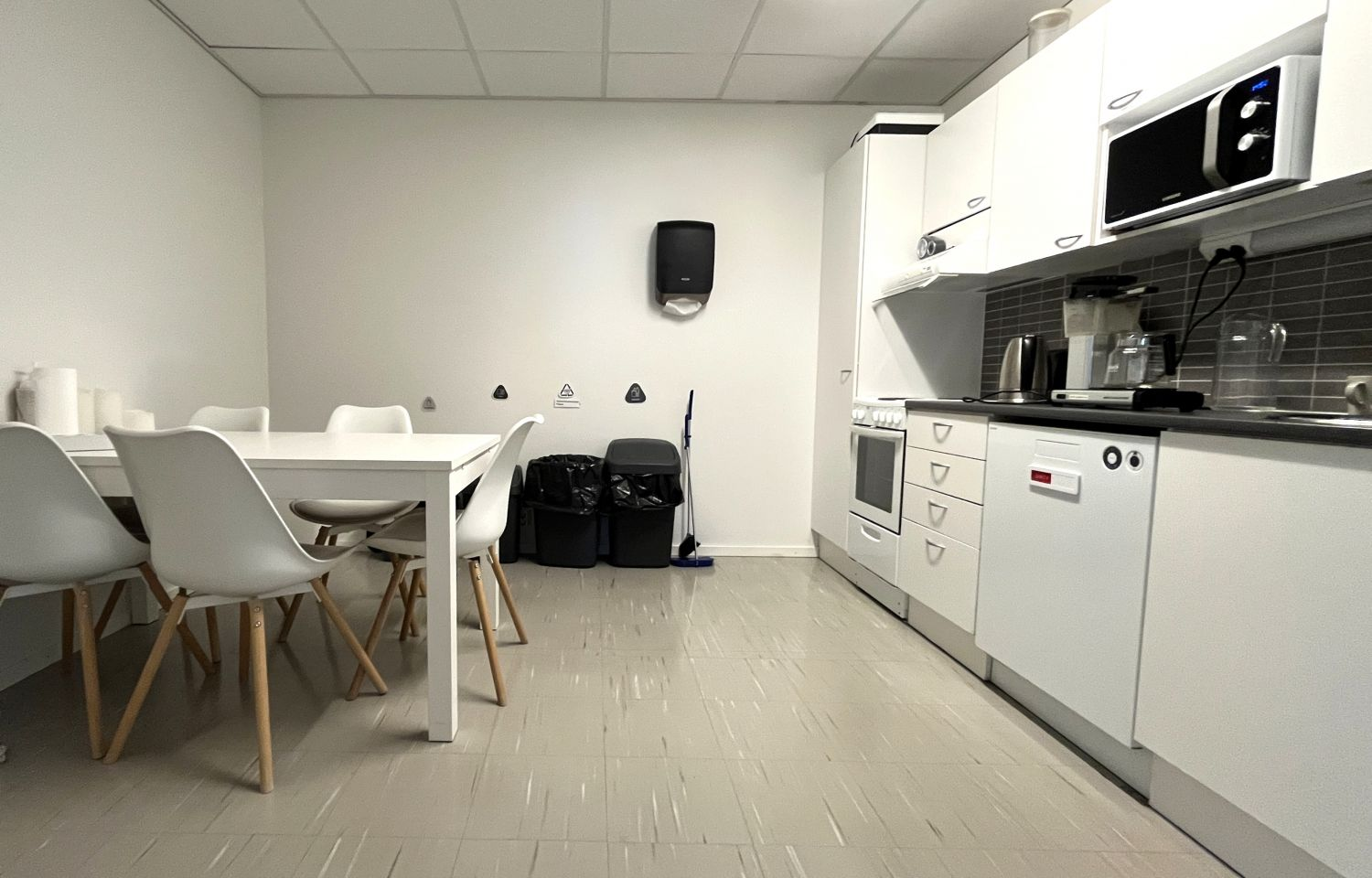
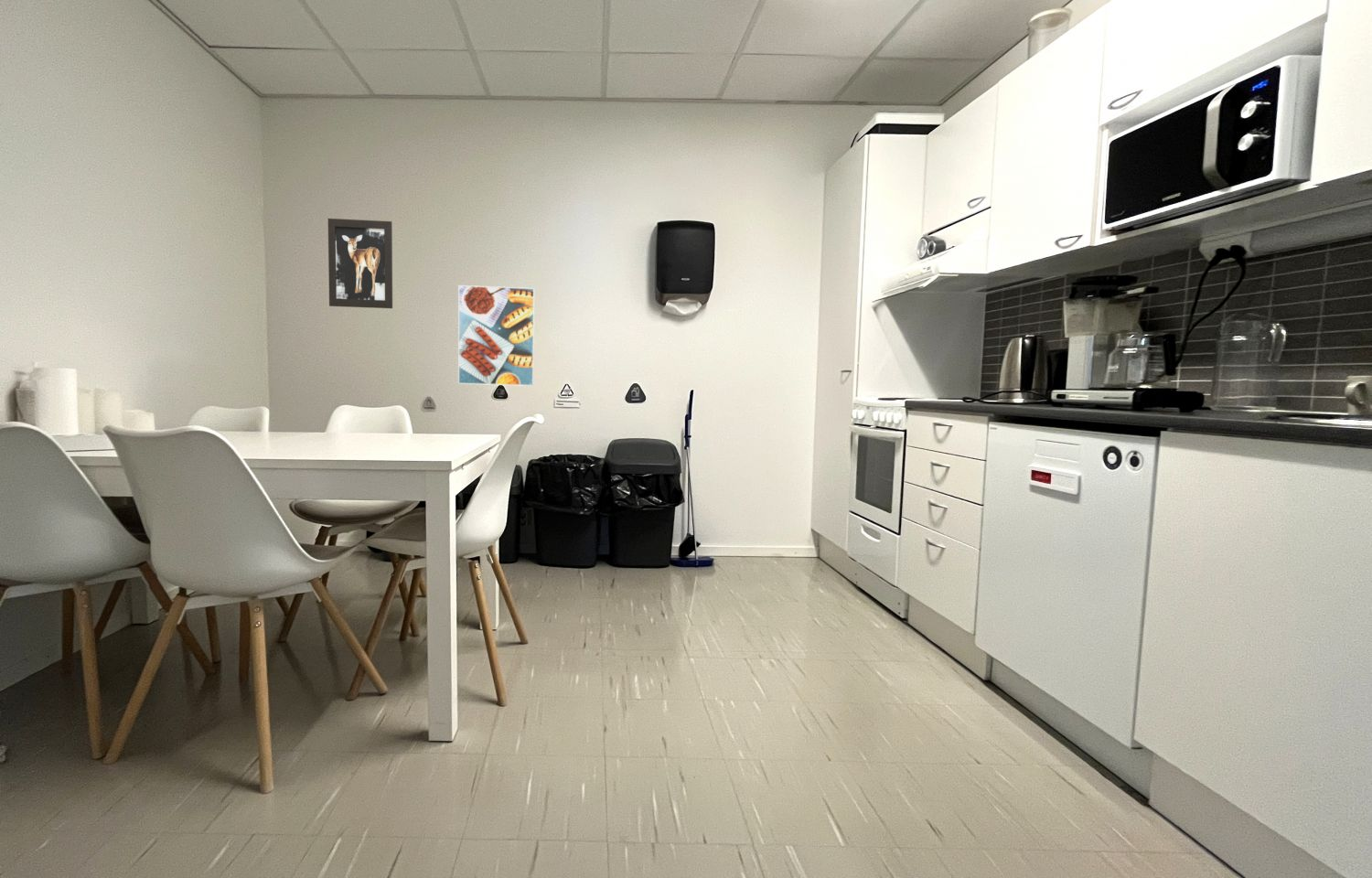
+ wall art (360, 263)
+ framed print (497, 336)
